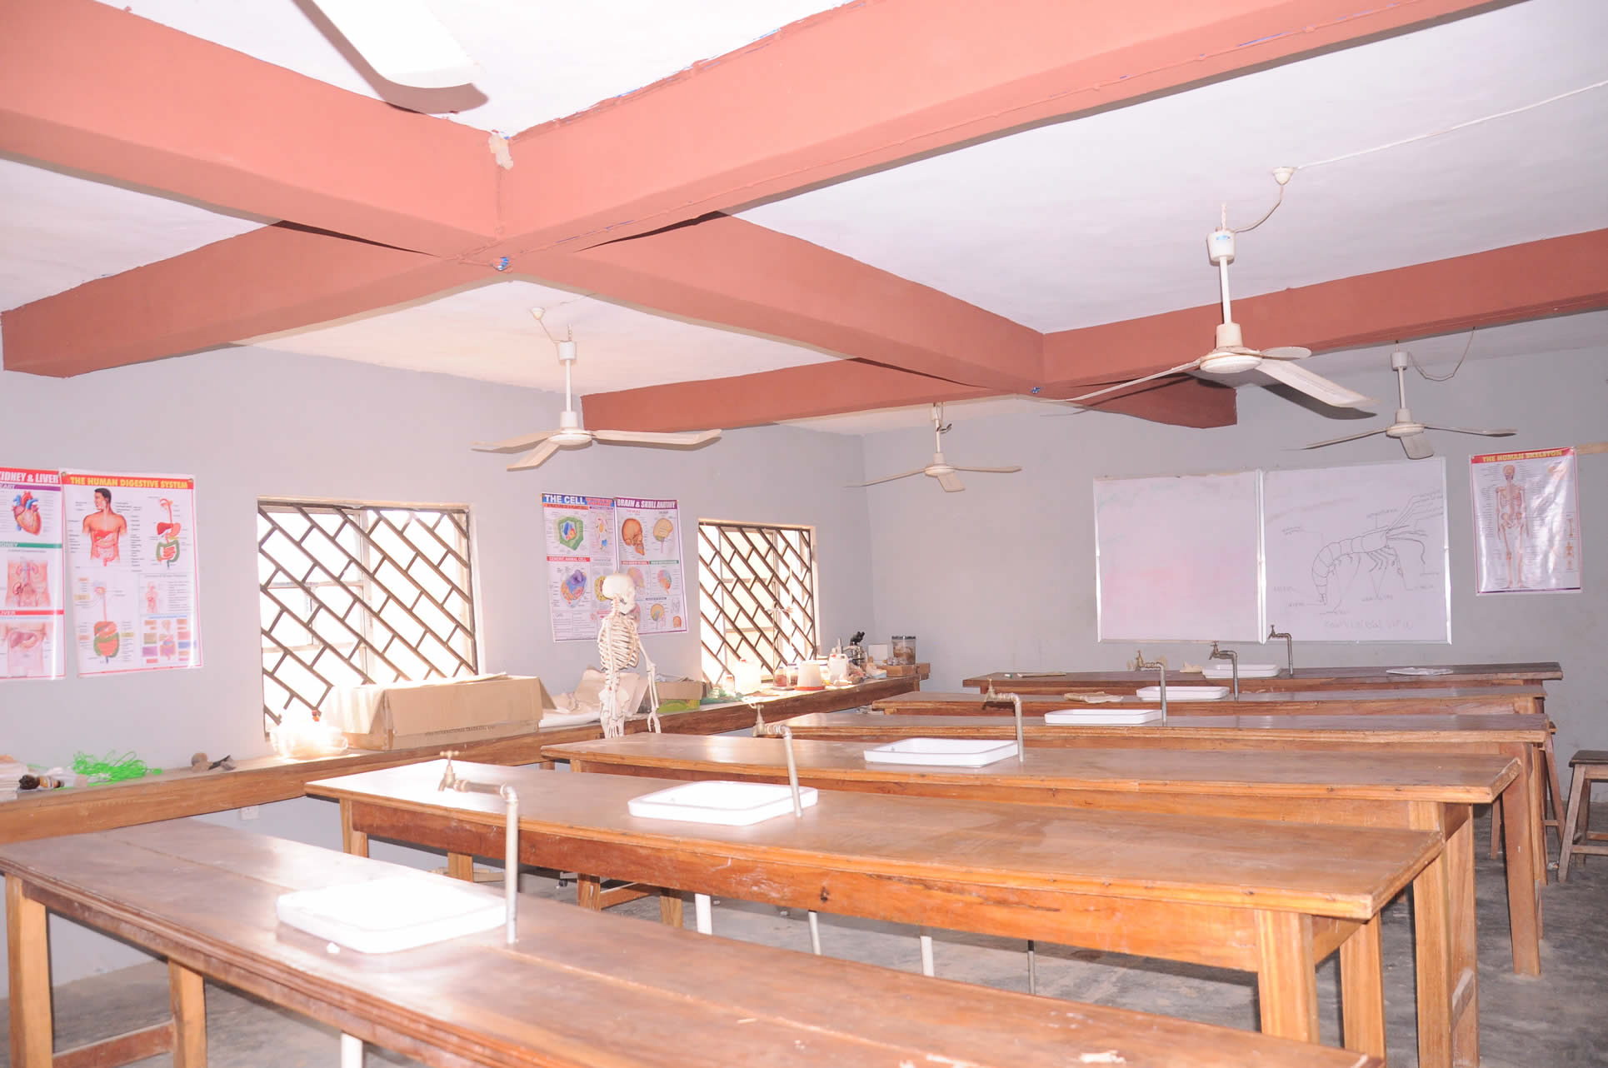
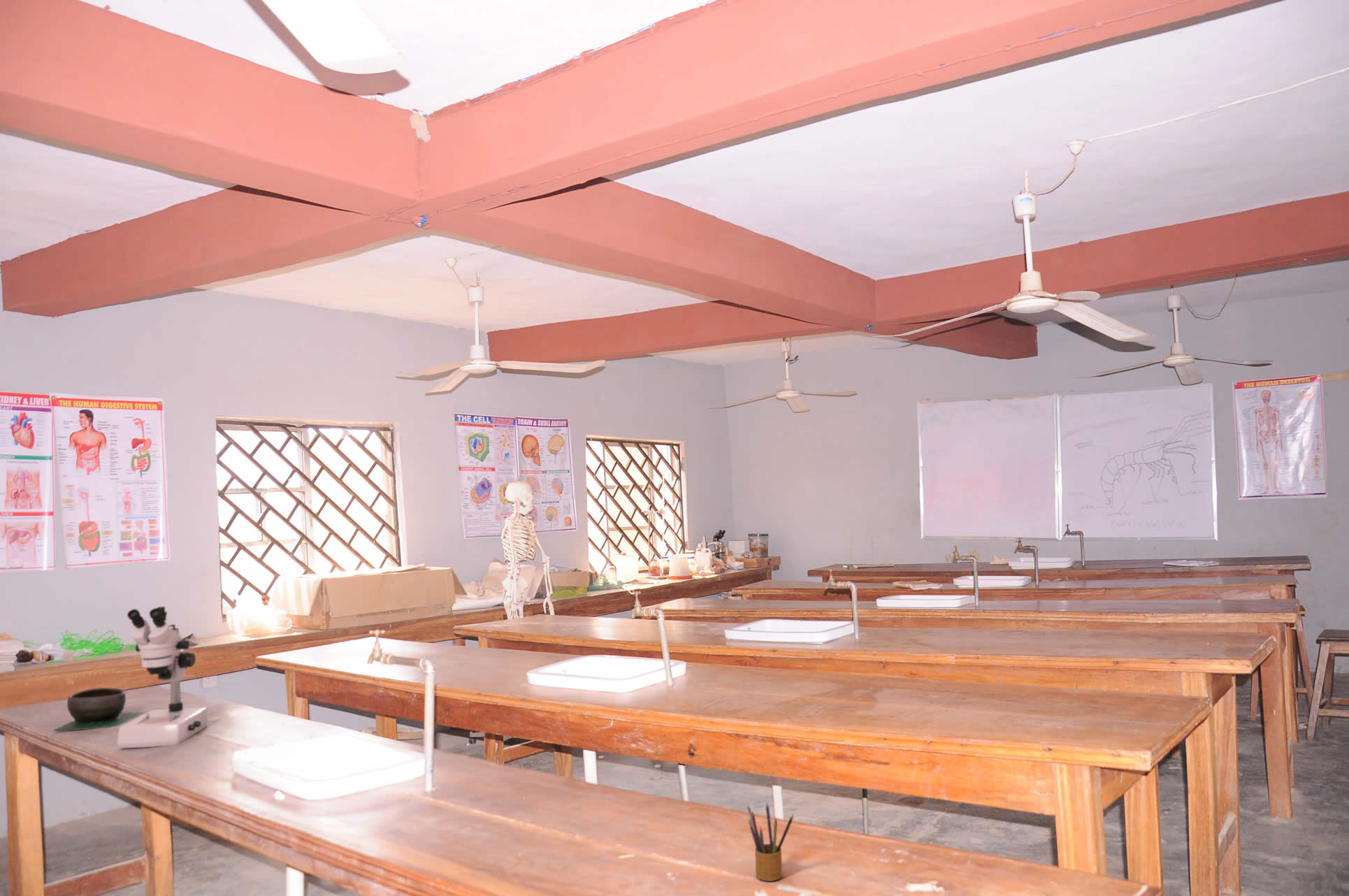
+ bowl (102, 706)
+ microscope (165, 670)
+ pencil box (770, 842)
